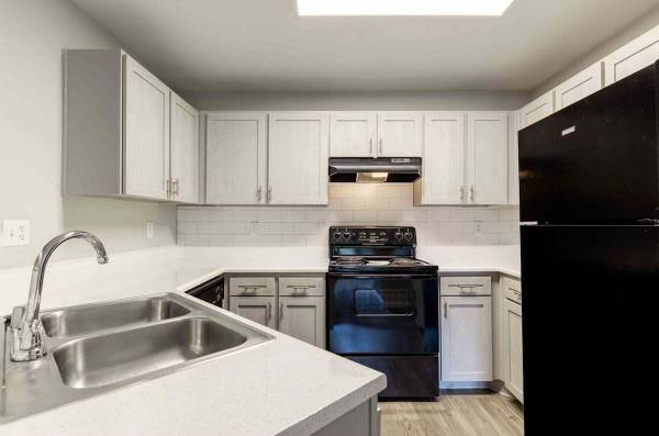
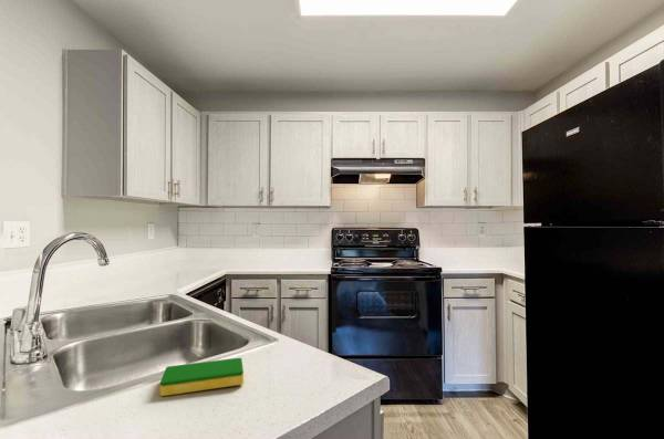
+ dish sponge (204, 375)
